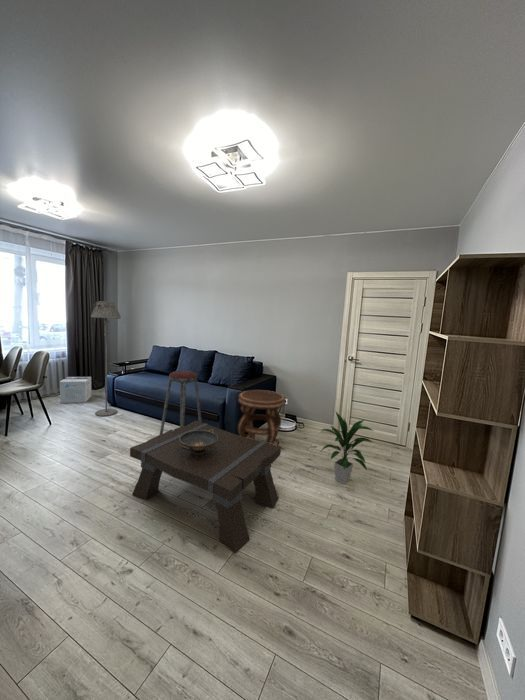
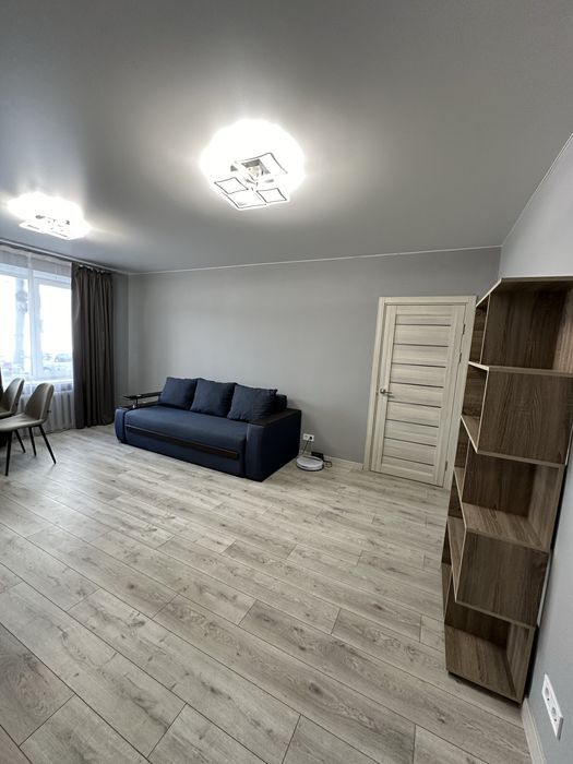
- decorative bowl (198, 443)
- cardboard box (76, 389)
- indoor plant (347, 448)
- side table (260, 419)
- floor lamp (106, 358)
- coffee table (207, 471)
- music stool (182, 404)
